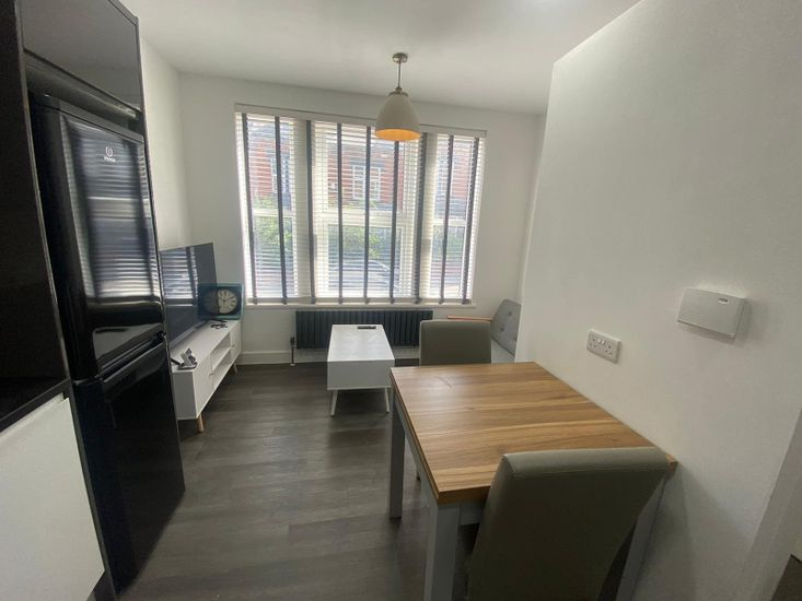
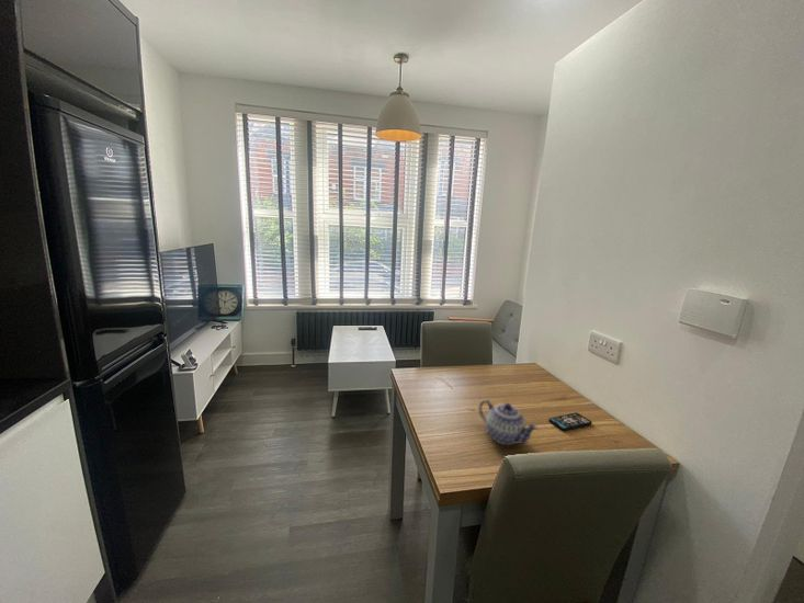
+ teapot (506, 420)
+ smartphone (569, 421)
